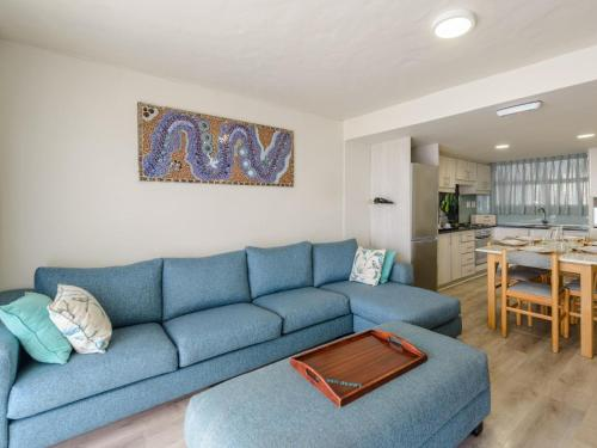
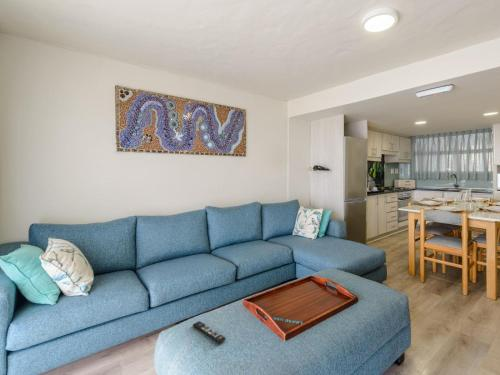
+ remote control (208, 331)
